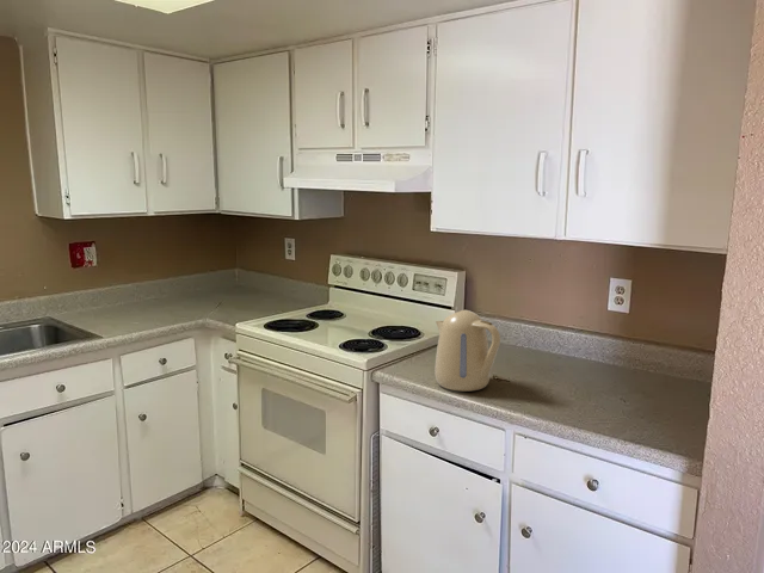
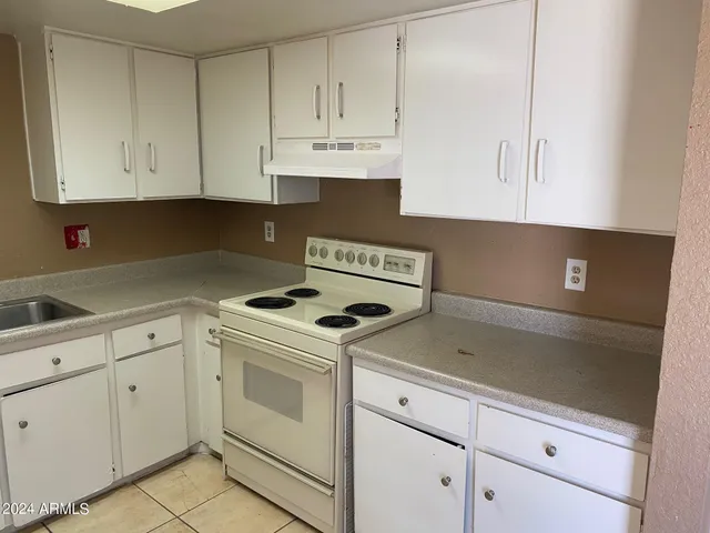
- kettle (466, 347)
